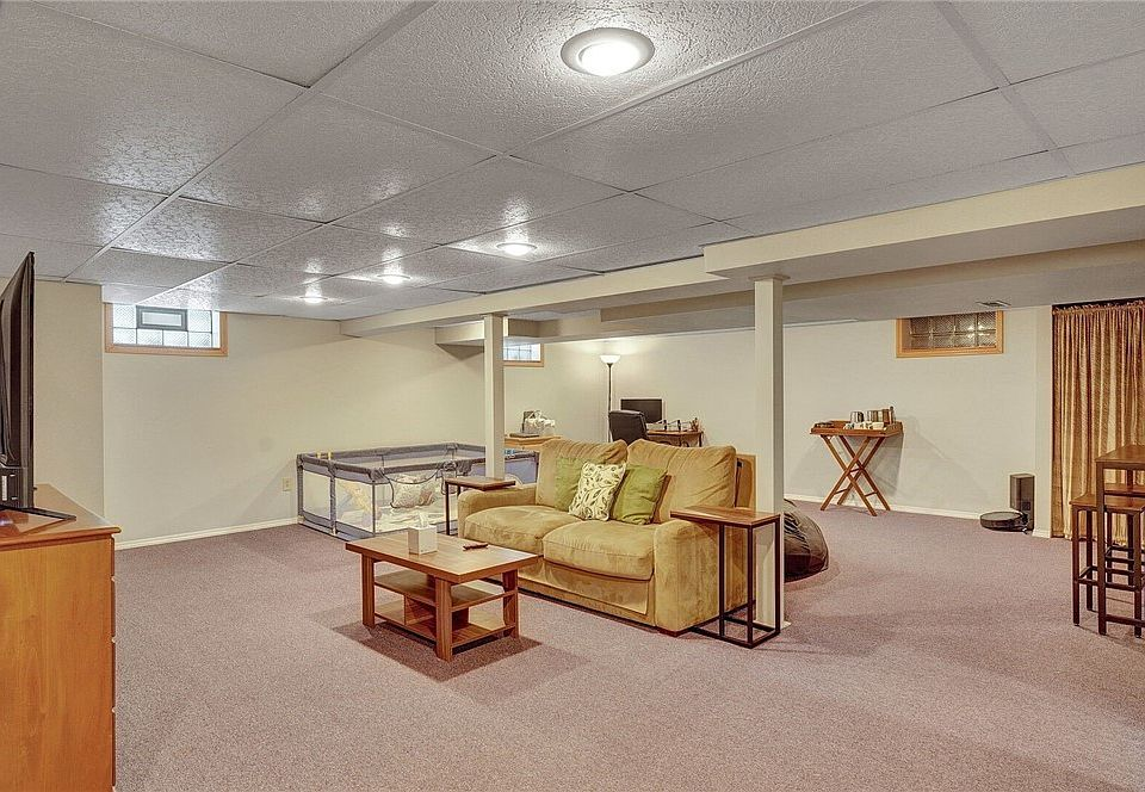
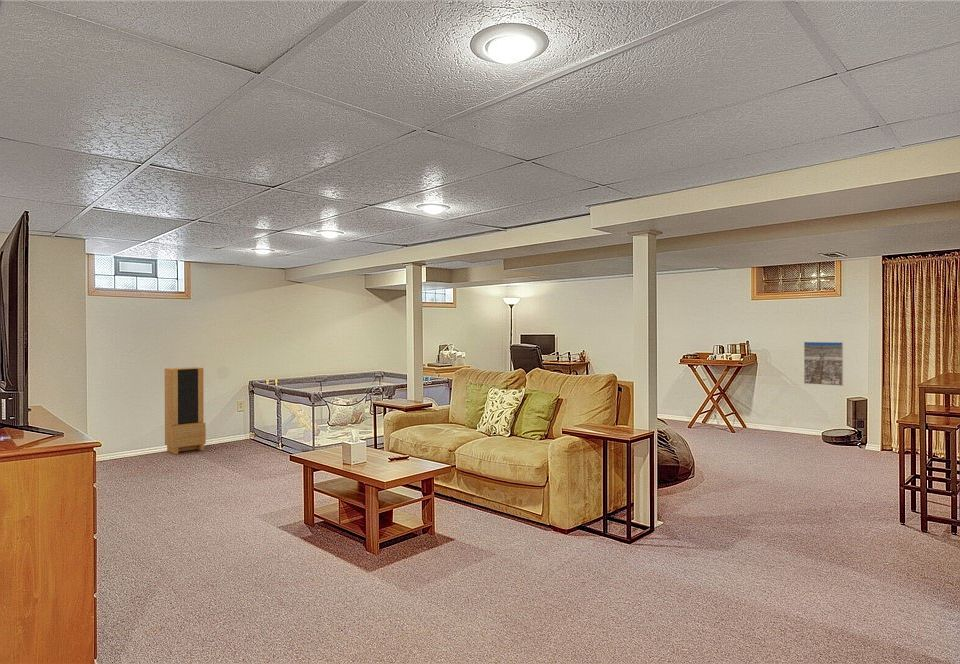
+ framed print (823, 363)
+ storage cabinet (185, 409)
